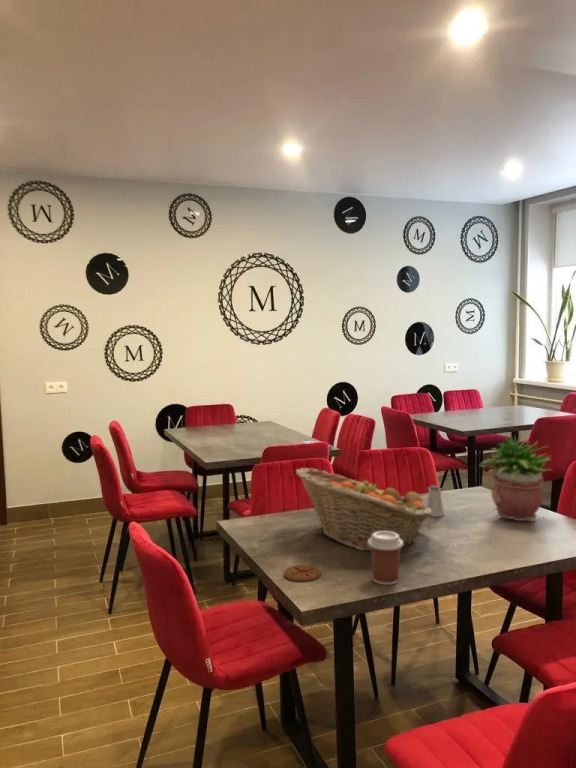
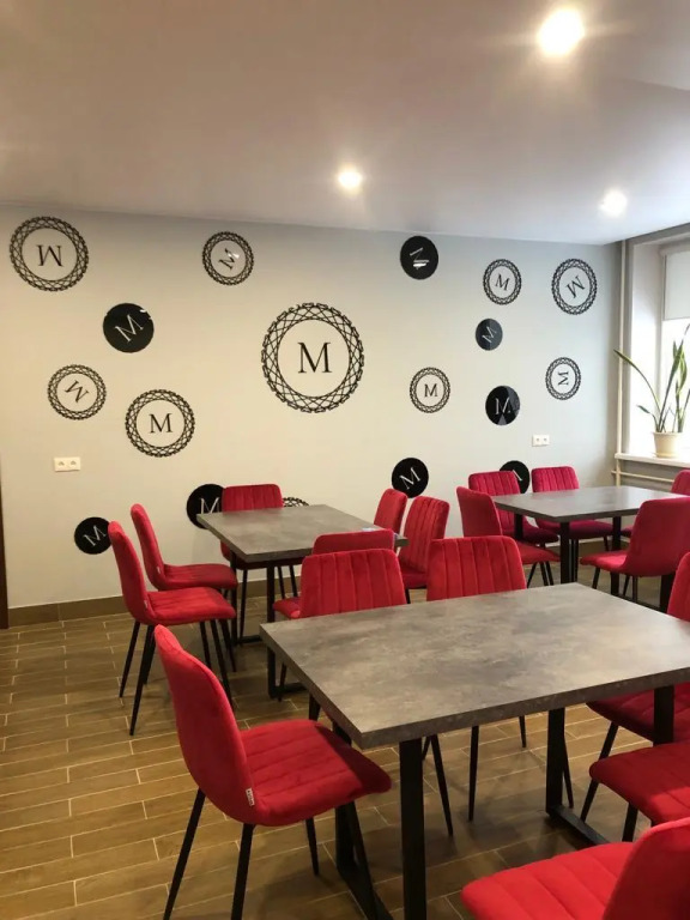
- coffee cup (385, 557)
- saltshaker (434, 500)
- coaster (302, 572)
- fruit basket (361, 502)
- potted plant (519, 476)
